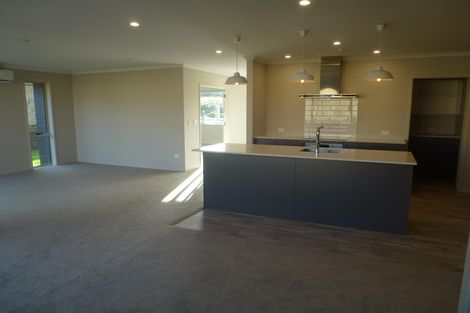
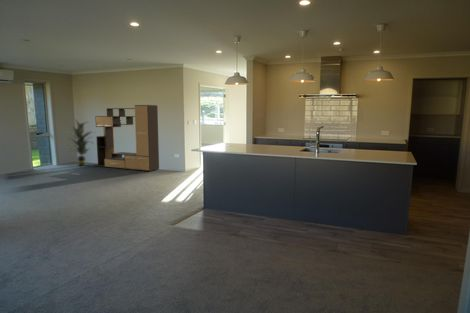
+ indoor plant (80, 142)
+ media console (113, 136)
